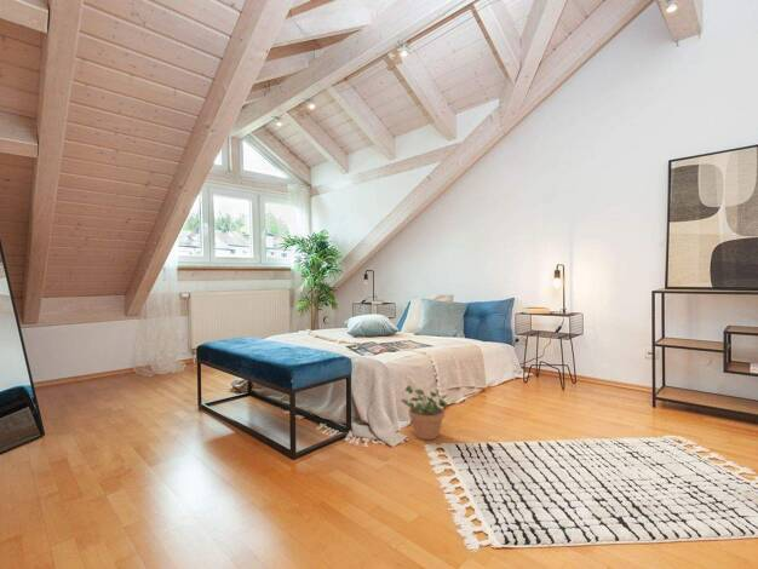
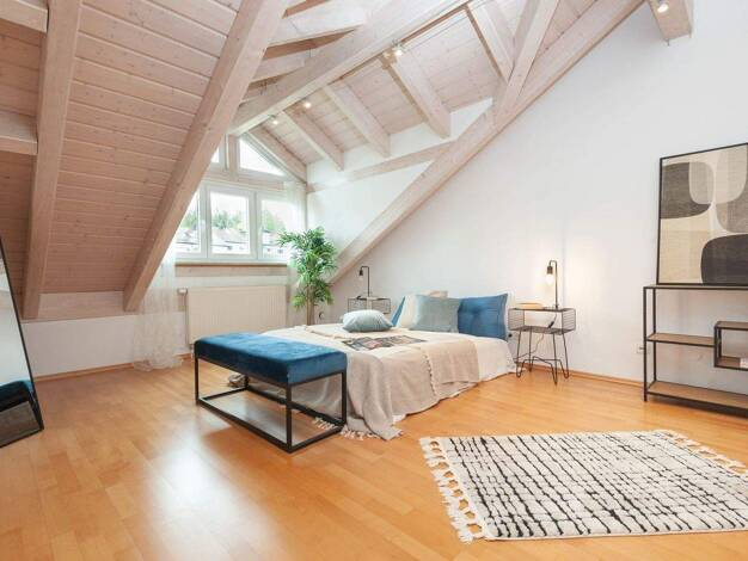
- potted plant (427, 409)
